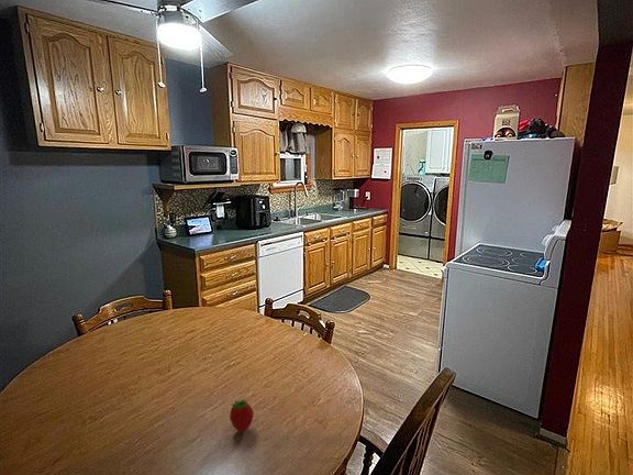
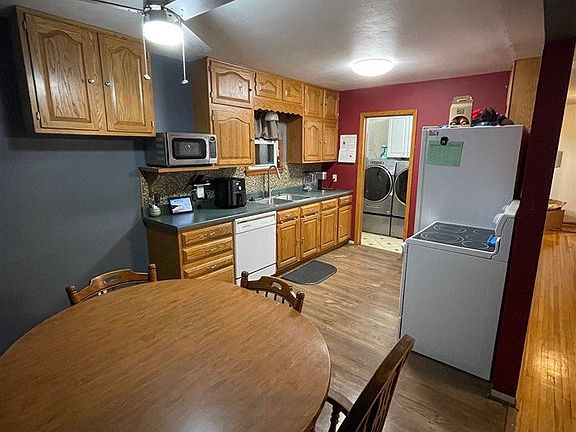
- fruit (241, 416)
